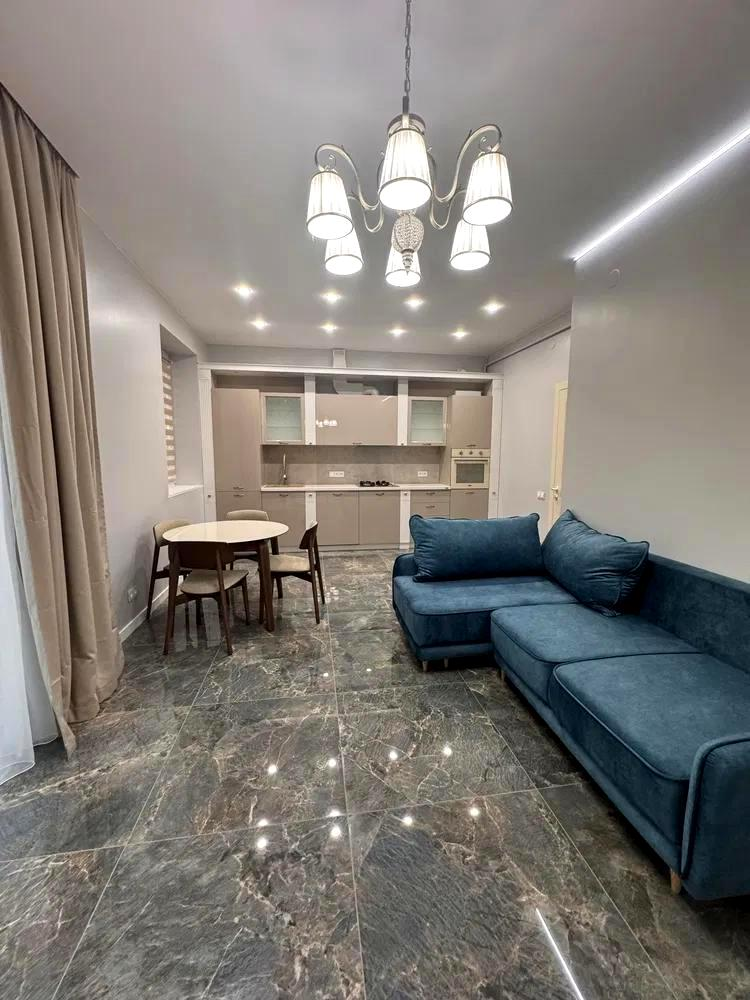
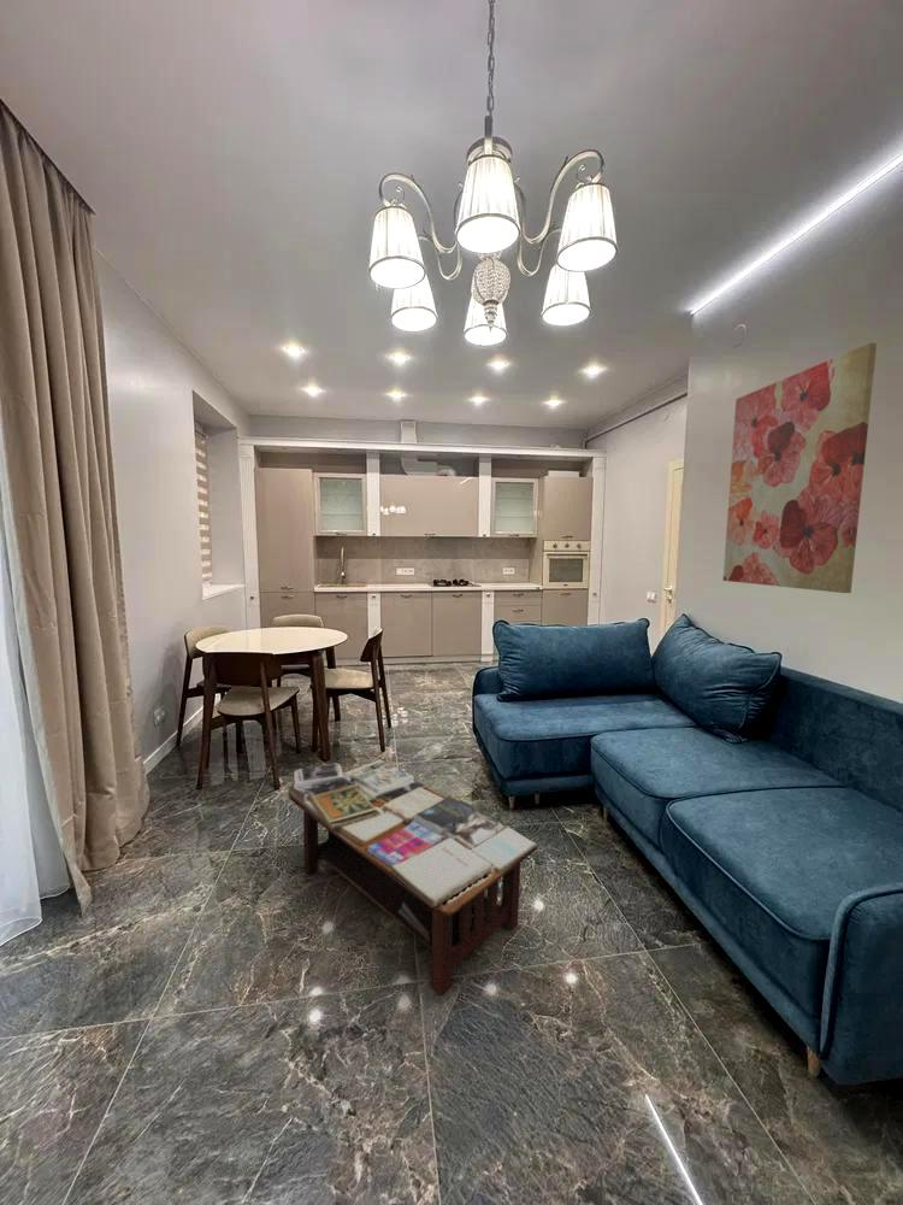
+ coffee table (395, 845)
+ wall art (785, 483)
